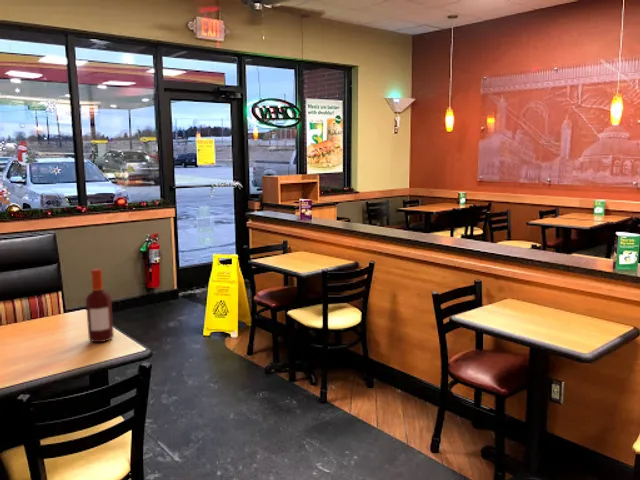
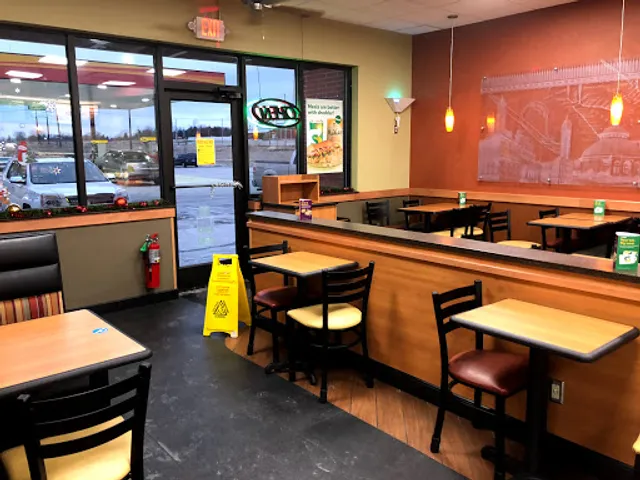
- bottle (99, 304)
